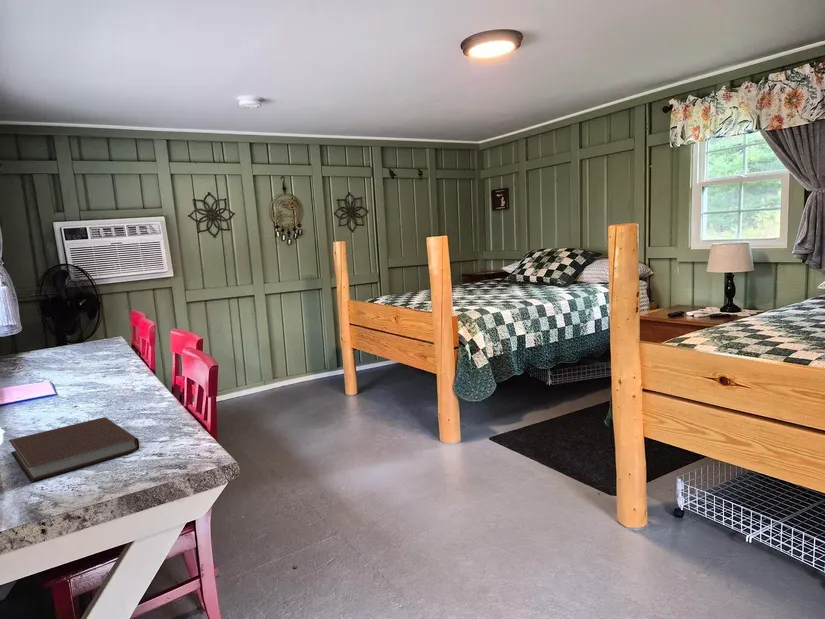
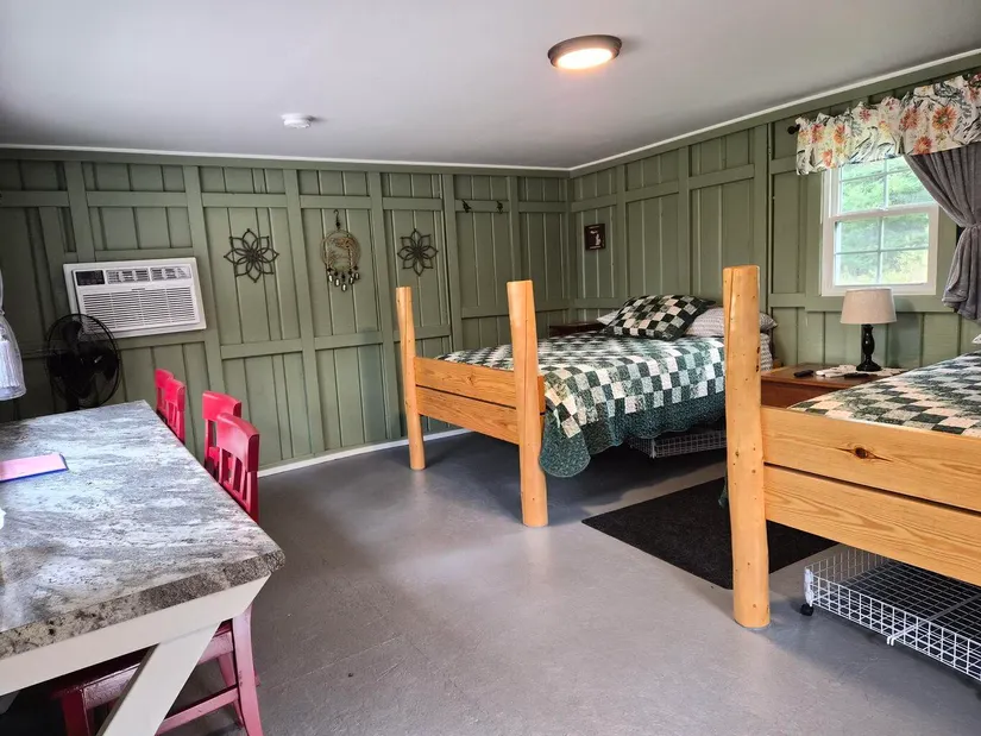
- notebook (73, 444)
